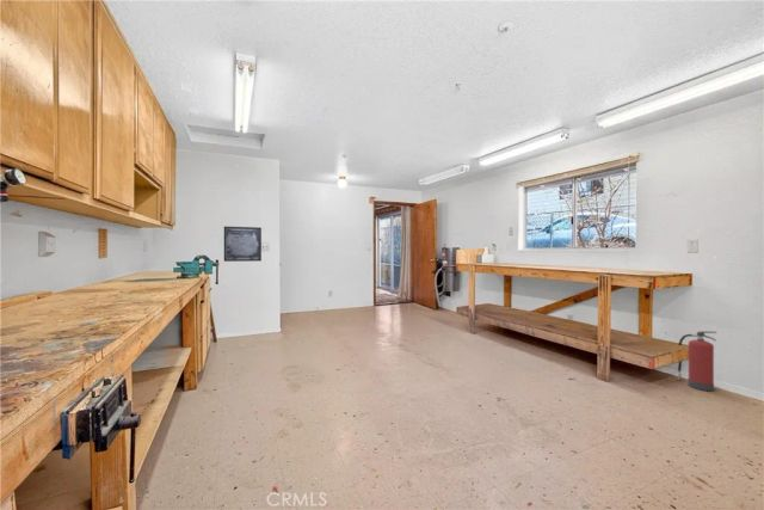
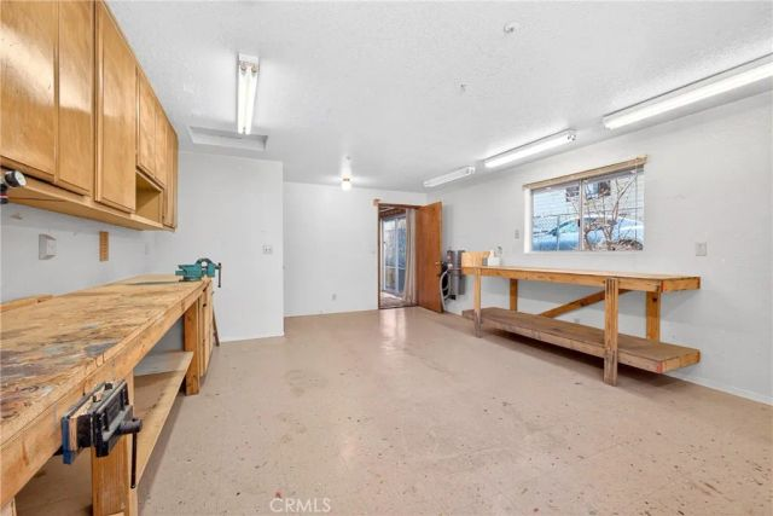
- wall art (242, 244)
- fire extinguisher (695, 357)
